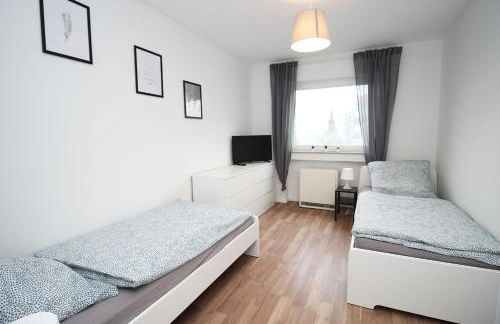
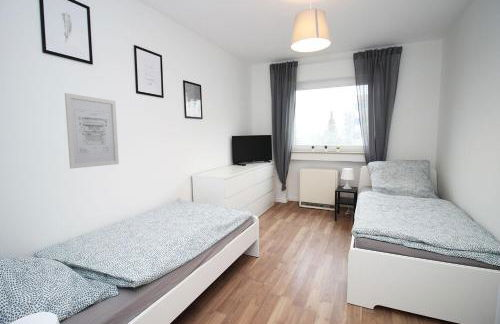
+ wall art (94, 132)
